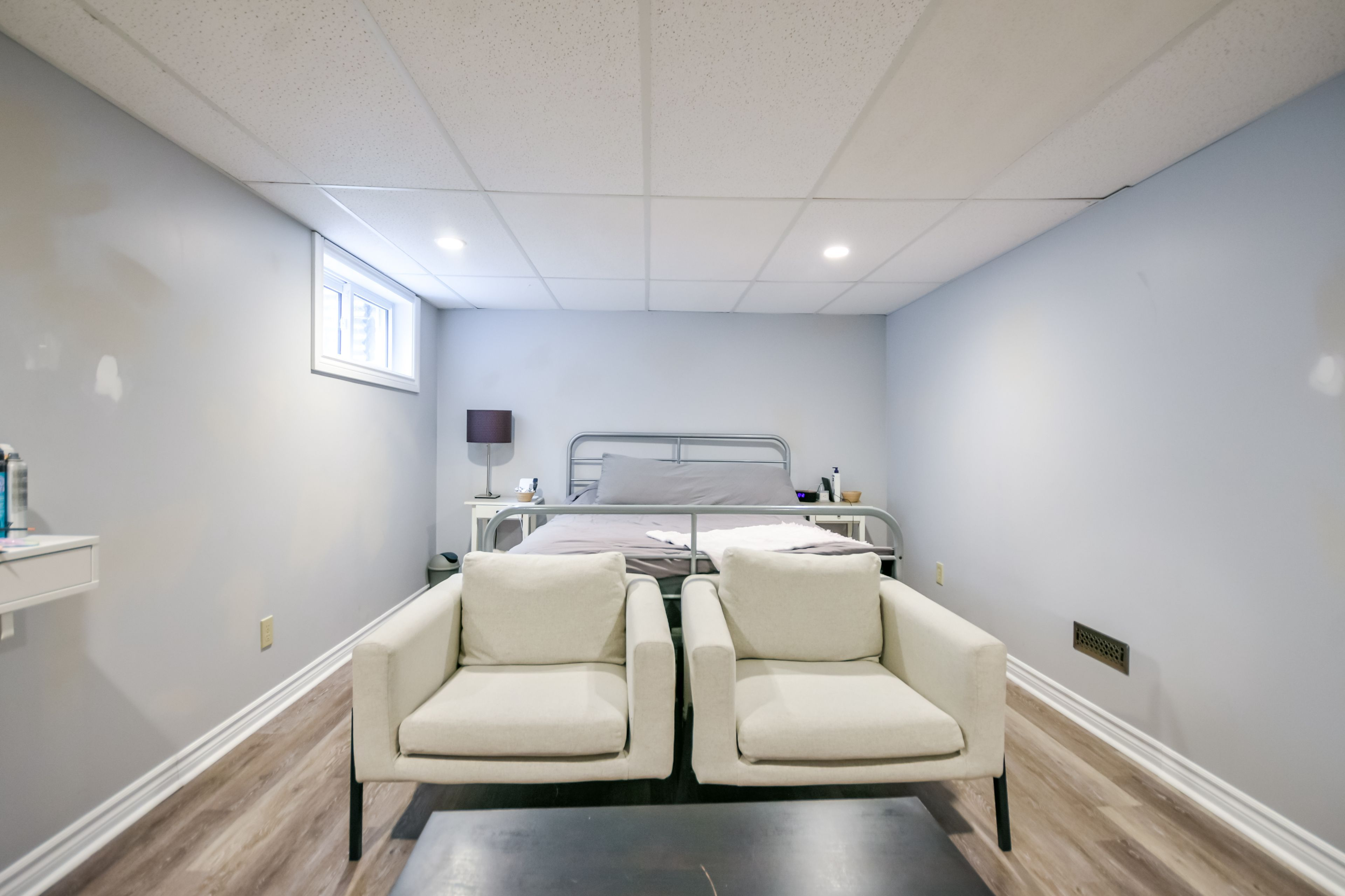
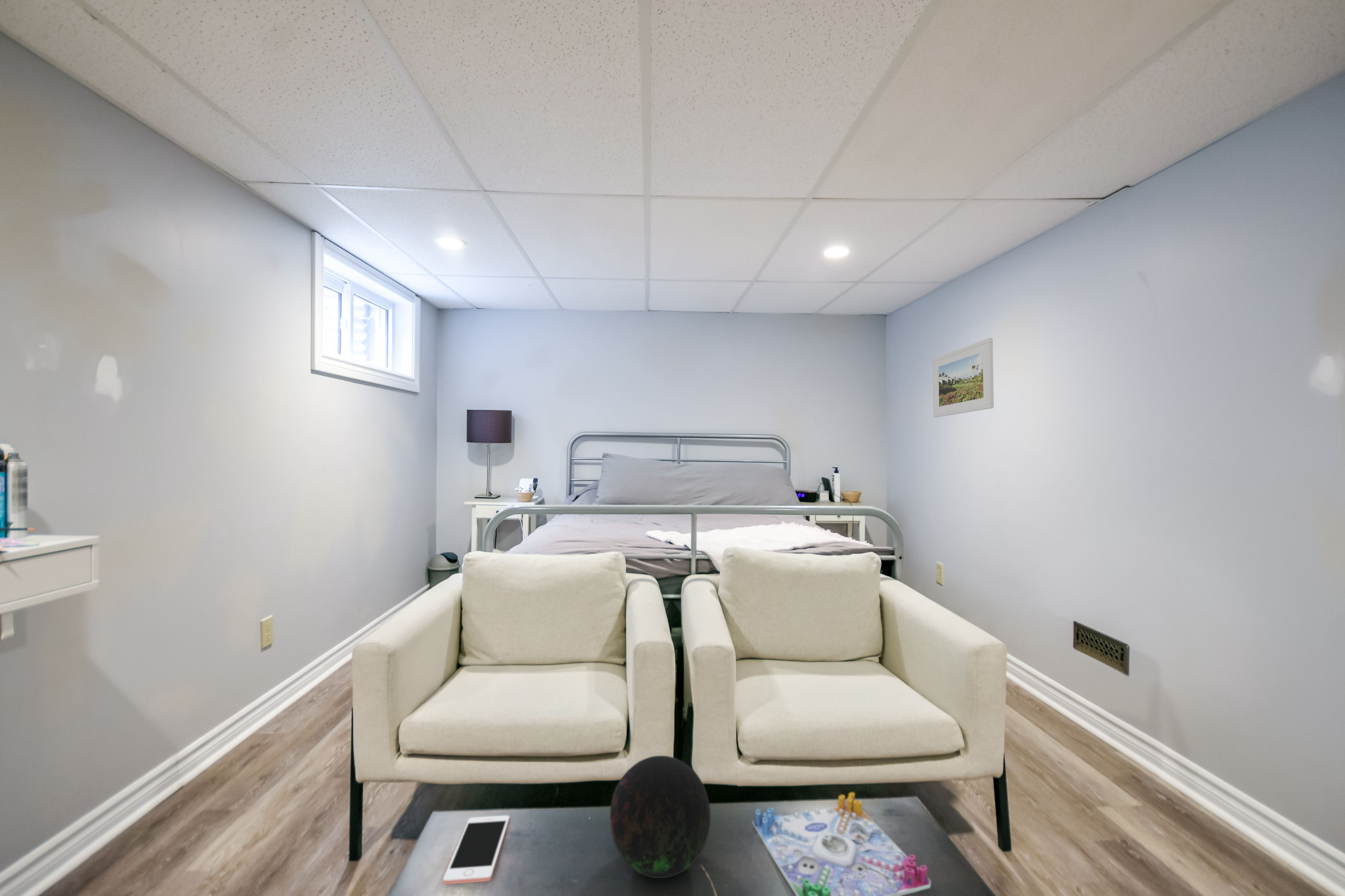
+ board game (835, 845)
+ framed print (960, 381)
+ decorative orb (660, 813)
+ cell phone (479, 847)
